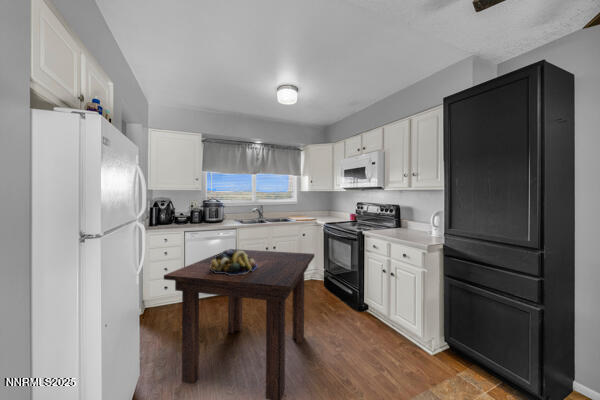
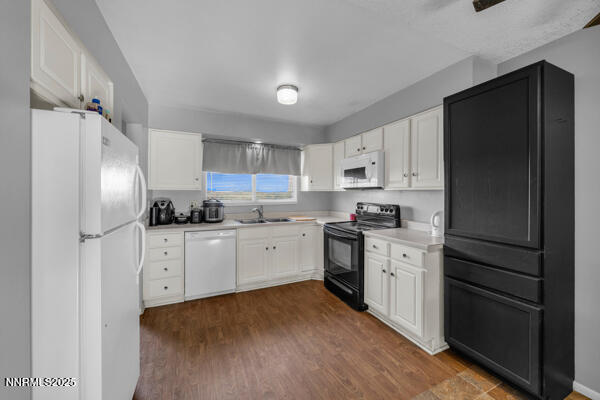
- fruit bowl (234, 259)
- dining table (241, 309)
